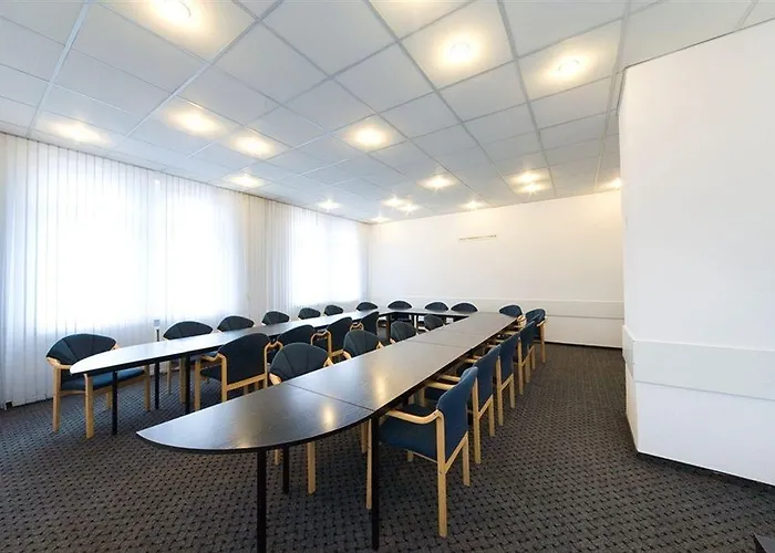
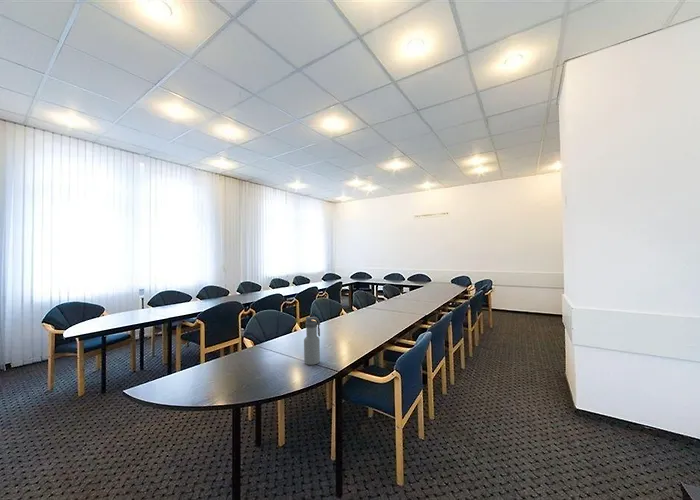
+ water bottle (312, 339)
